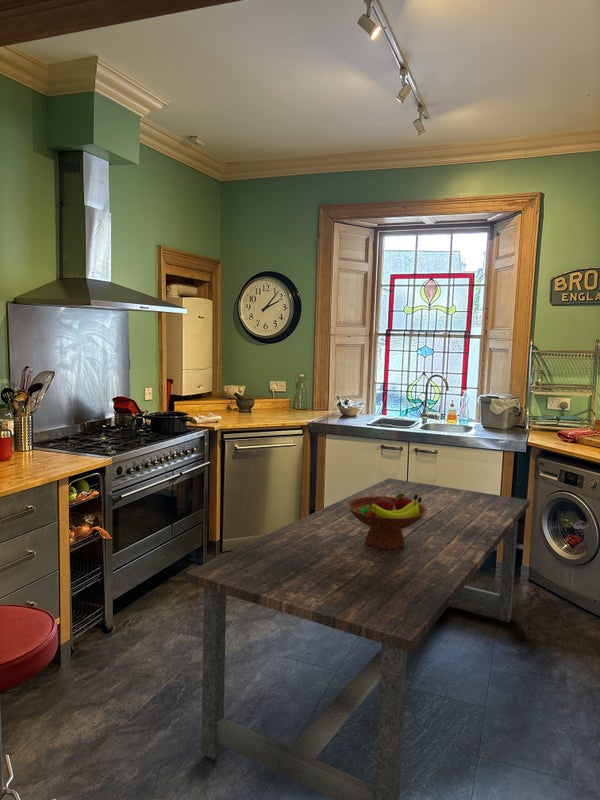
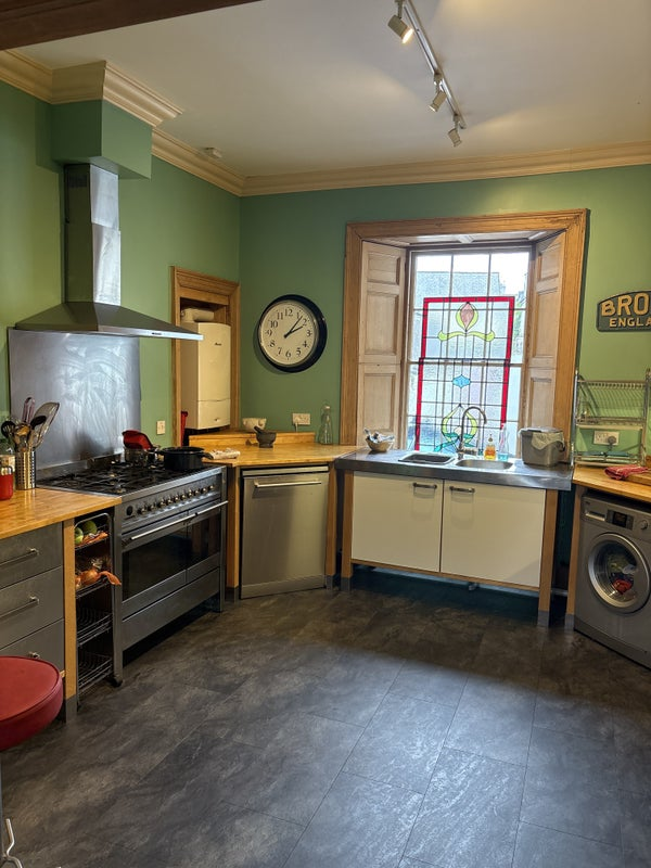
- fruit bowl (386, 517)
- dining table (392, 601)
